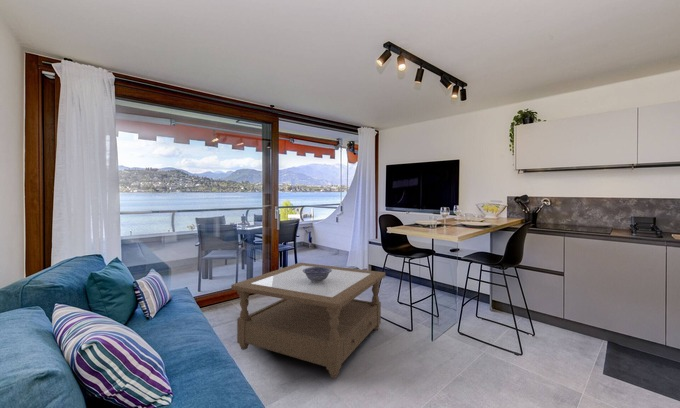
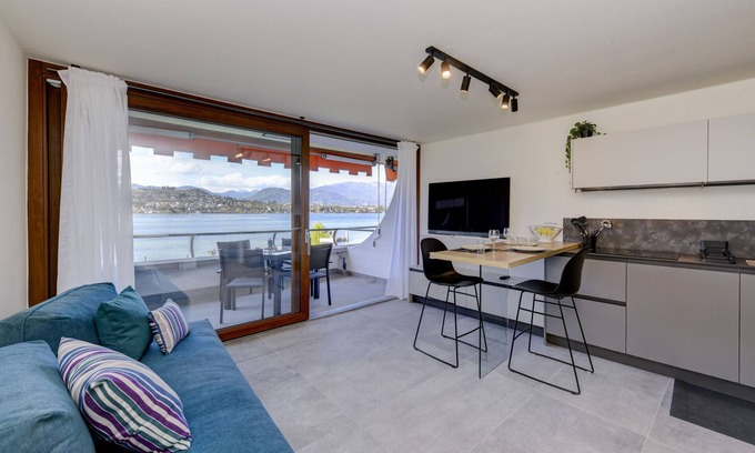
- decorative bowl (317, 275)
- coffee table (314, 308)
